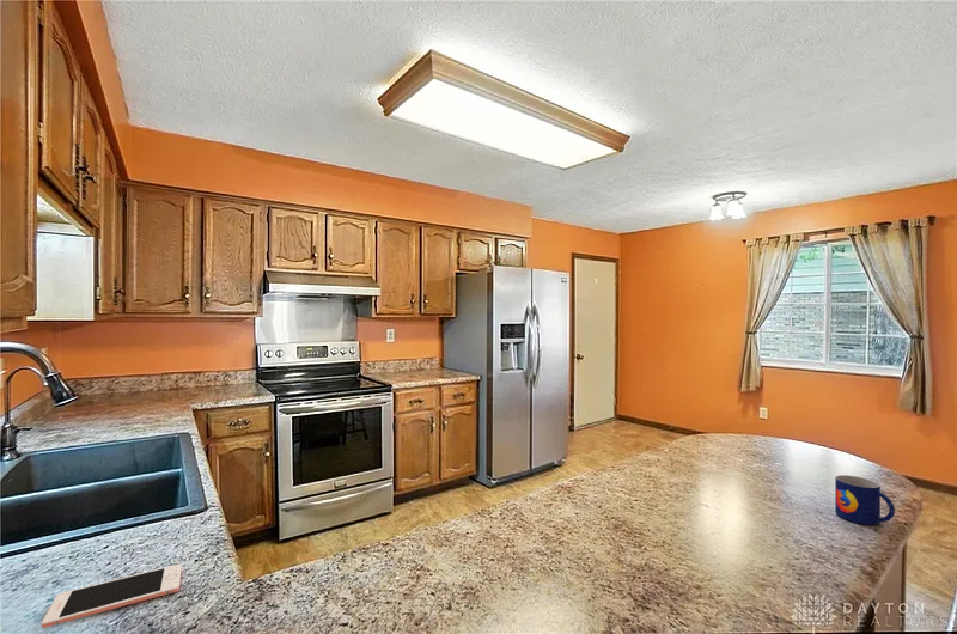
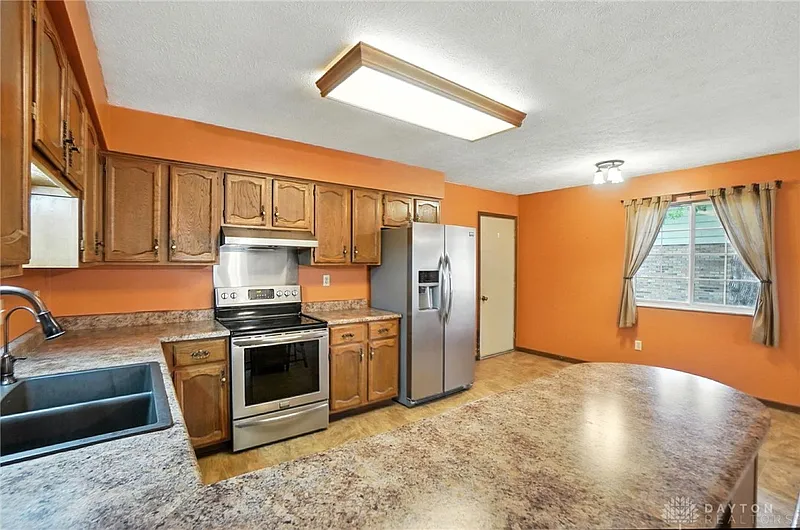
- mug (865, 501)
- cell phone (118, 592)
